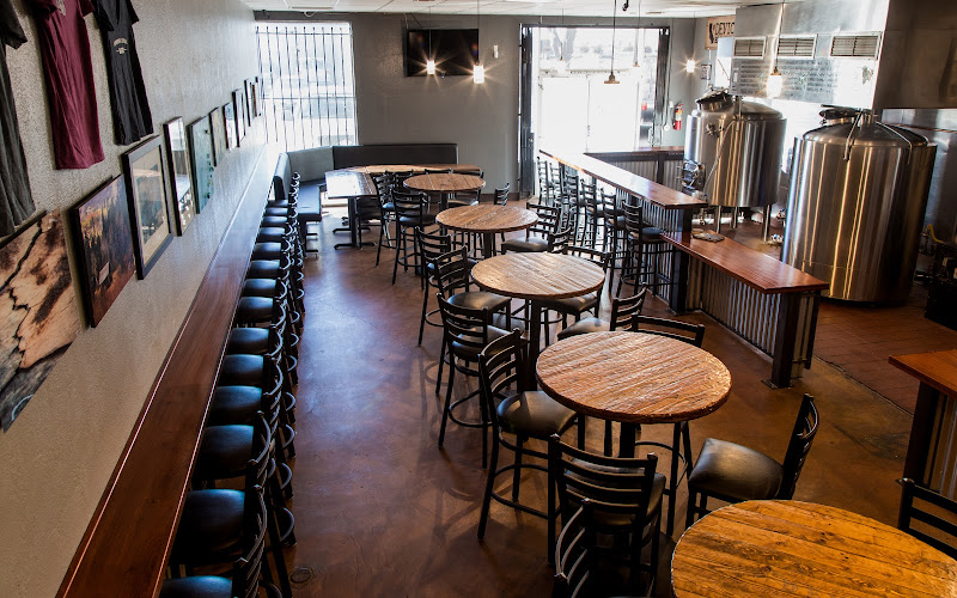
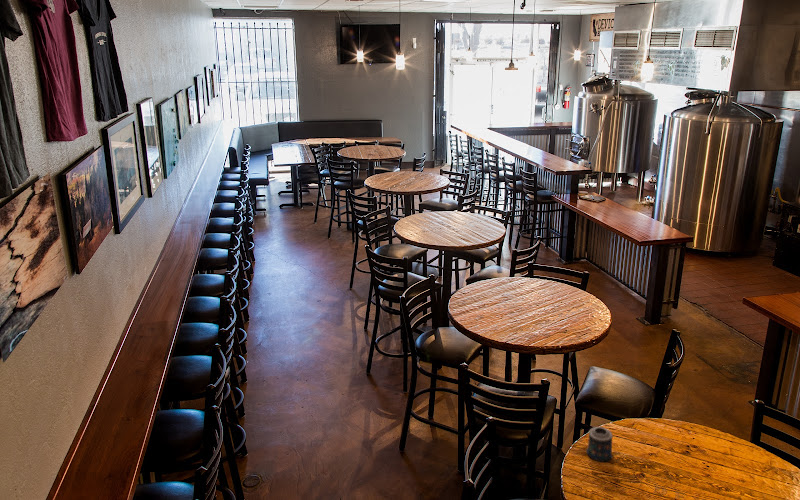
+ candle (599, 440)
